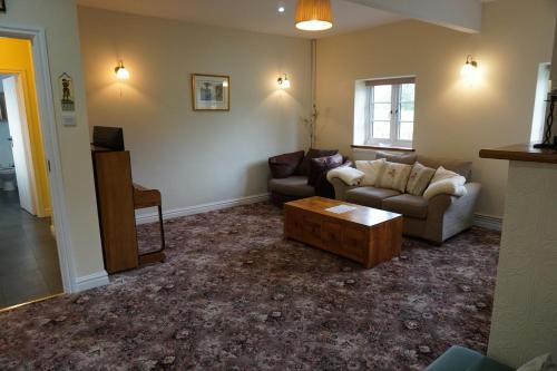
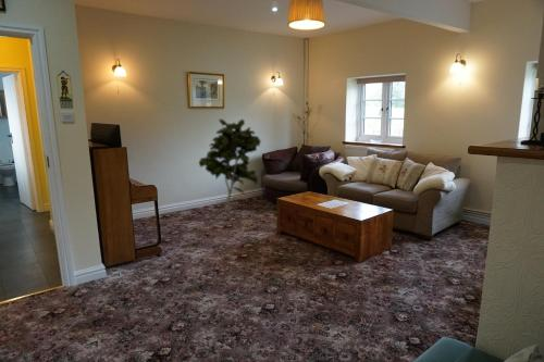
+ indoor plant (228, 164)
